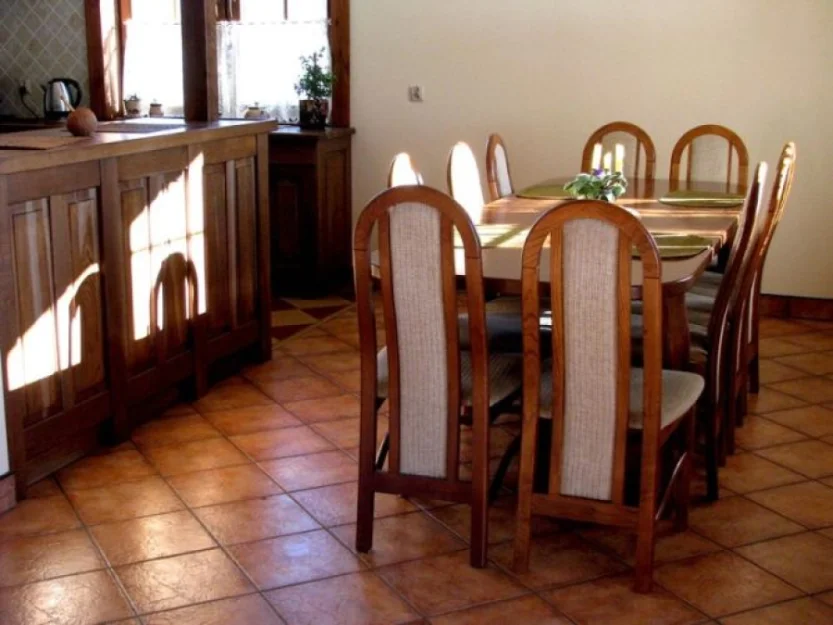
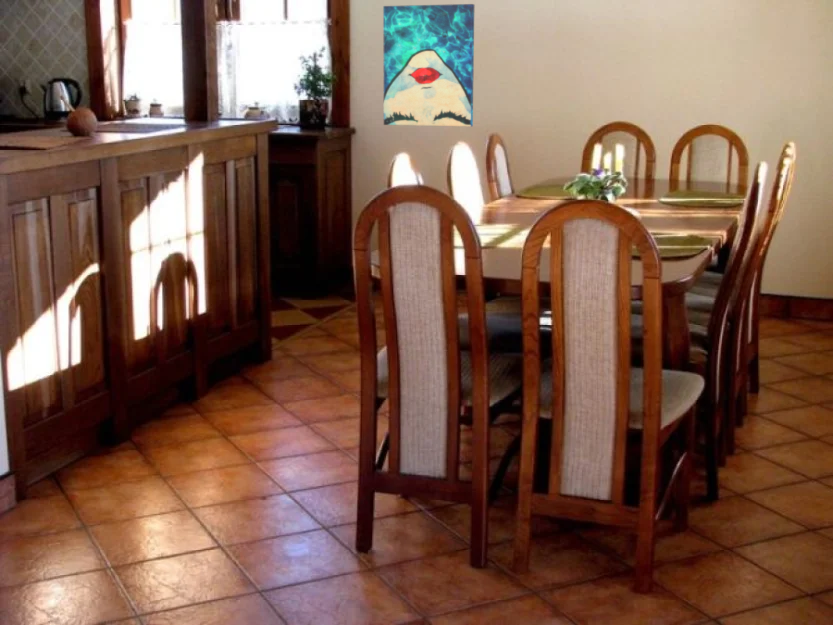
+ wall art (427, 66)
